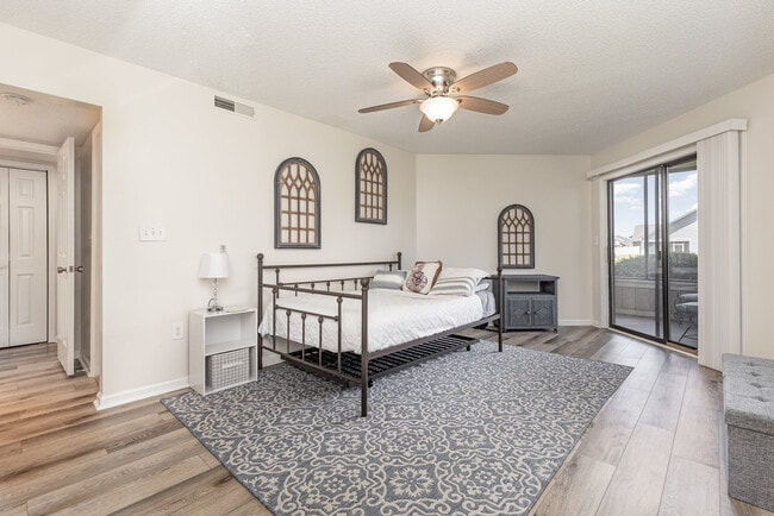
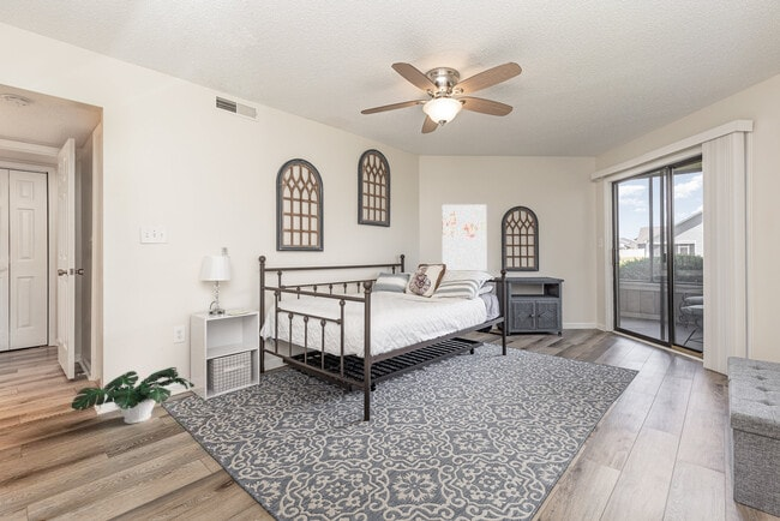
+ potted plant (133, 401)
+ wall art (464, 238)
